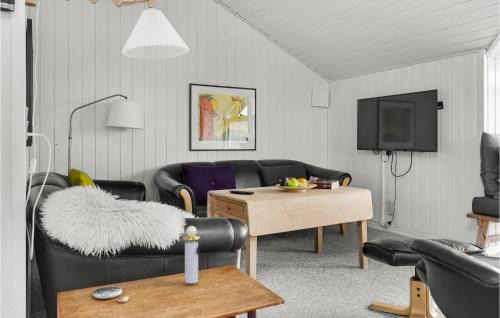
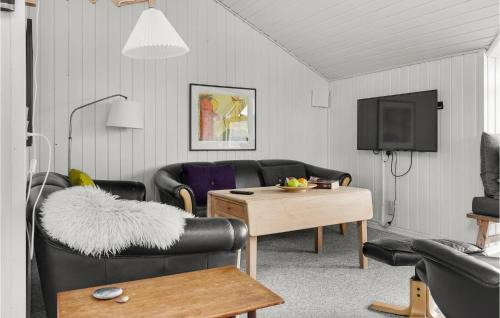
- perfume bottle (191, 254)
